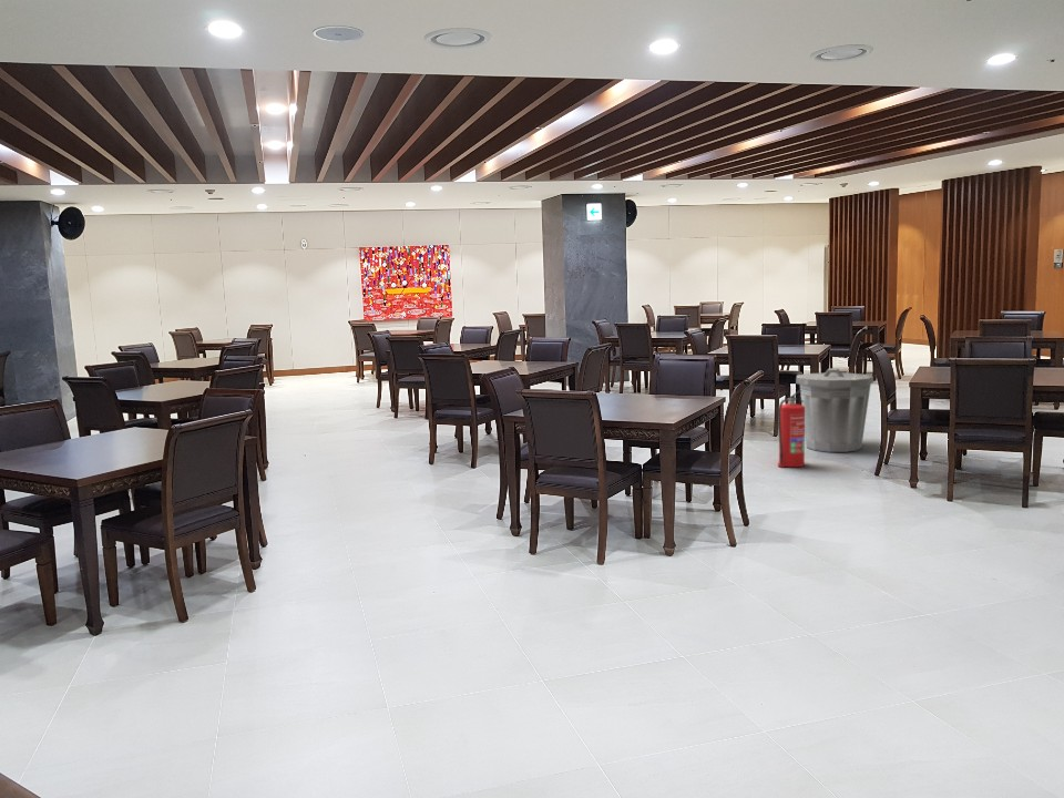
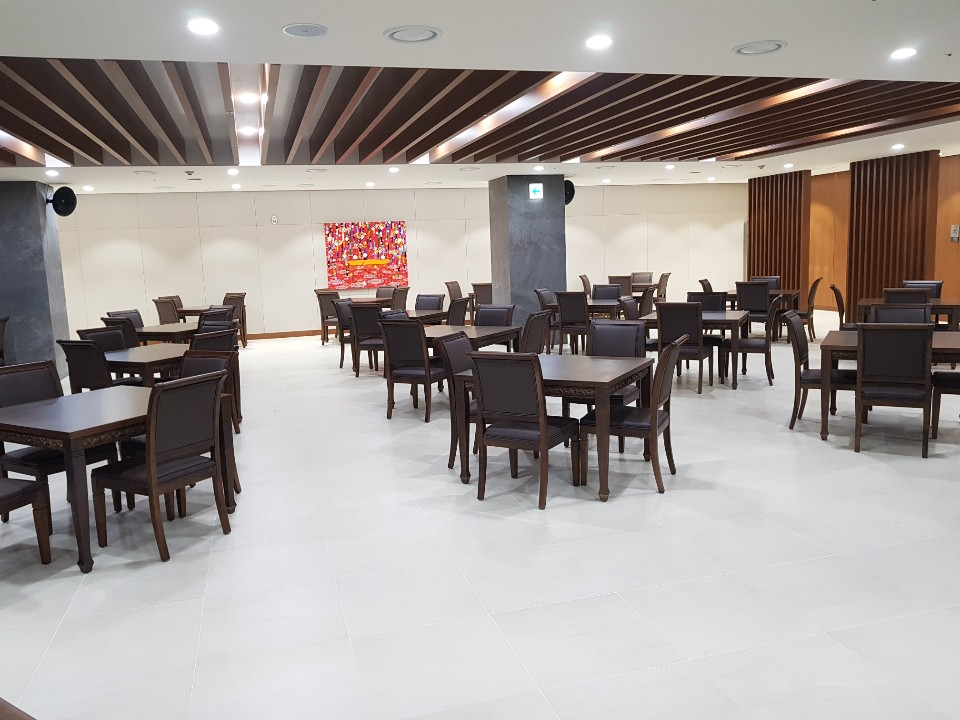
- fire extinguisher (790, 428)
- trash can (833, 408)
